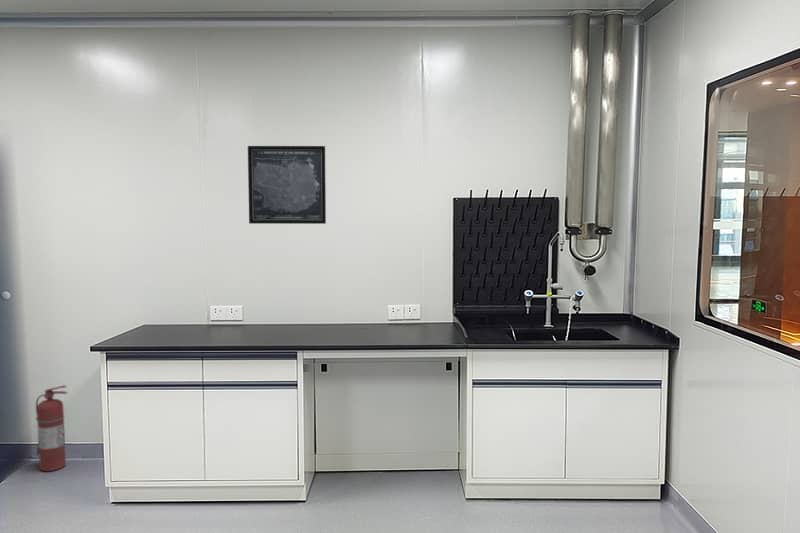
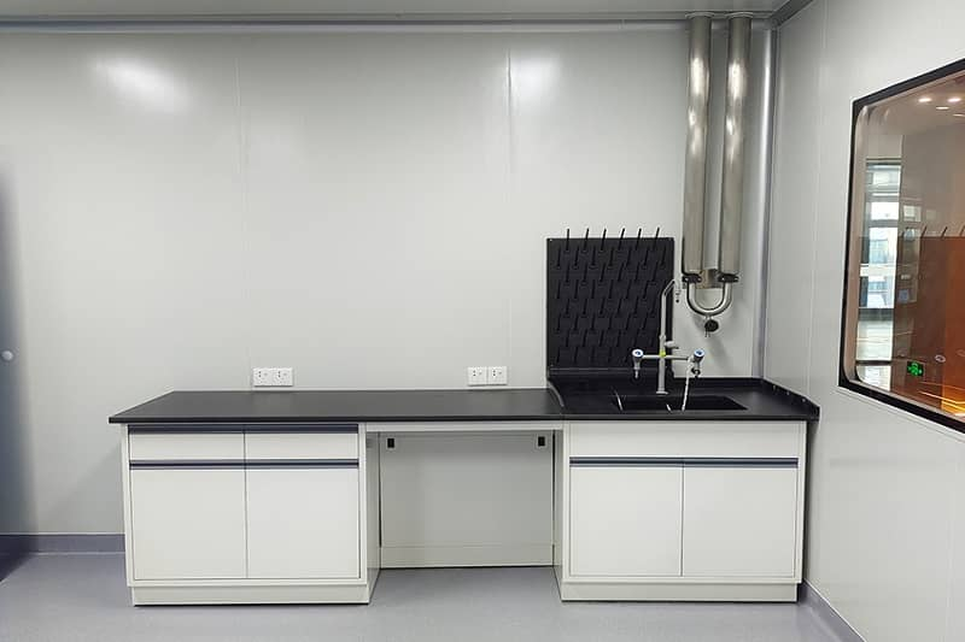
- fire extinguisher (51, 426)
- wall art (287, 185)
